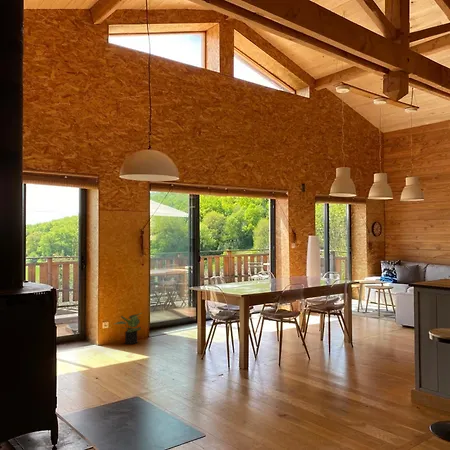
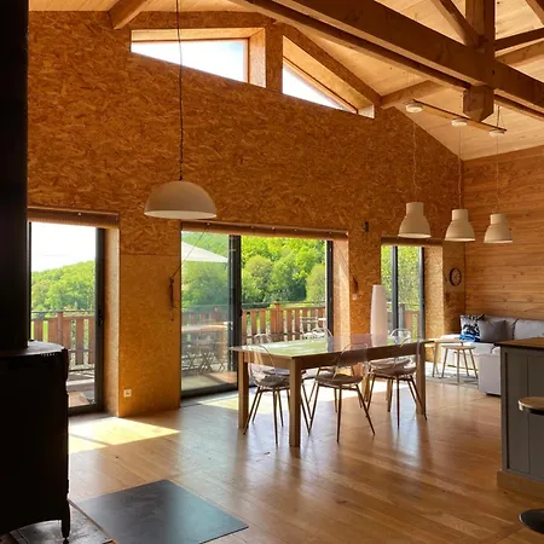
- potted plant (131, 327)
